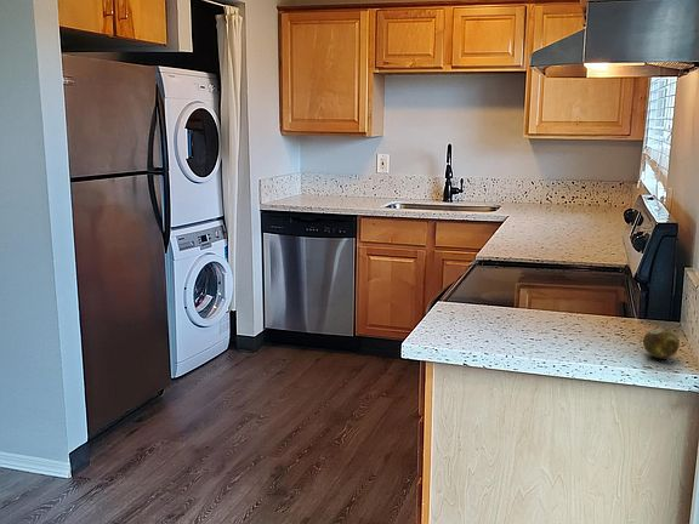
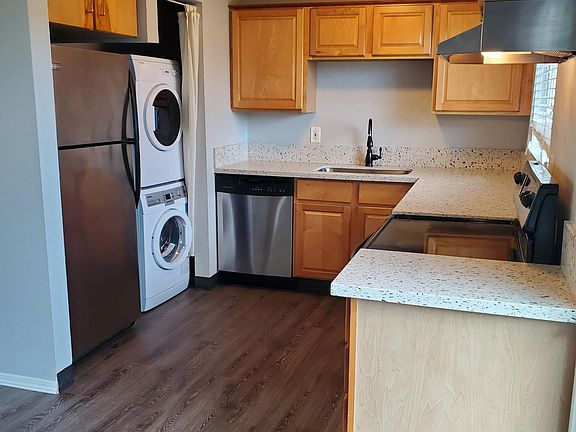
- fruit (660, 343)
